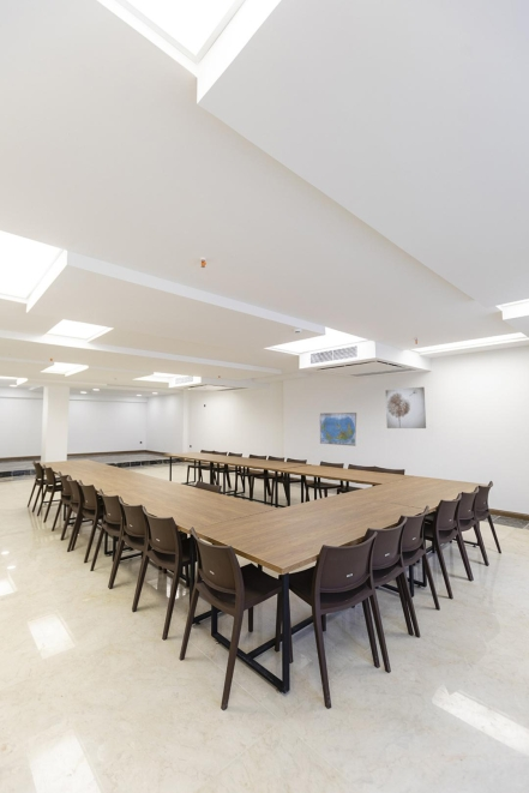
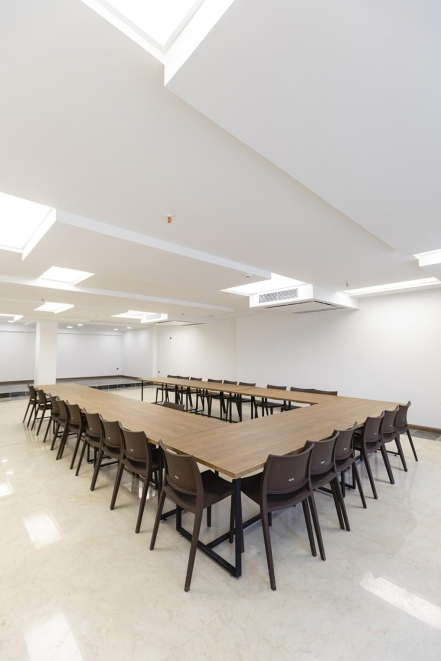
- world map (337, 428)
- wall art (404, 408)
